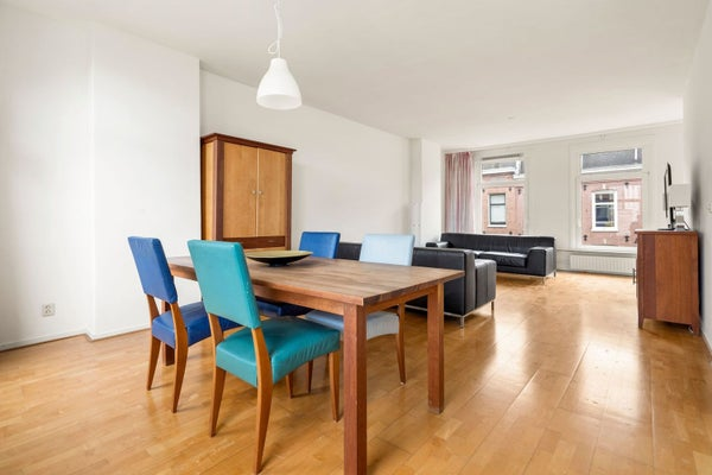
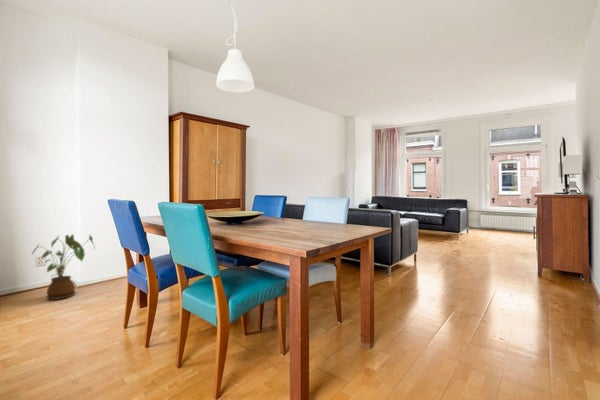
+ house plant (65, 265)
